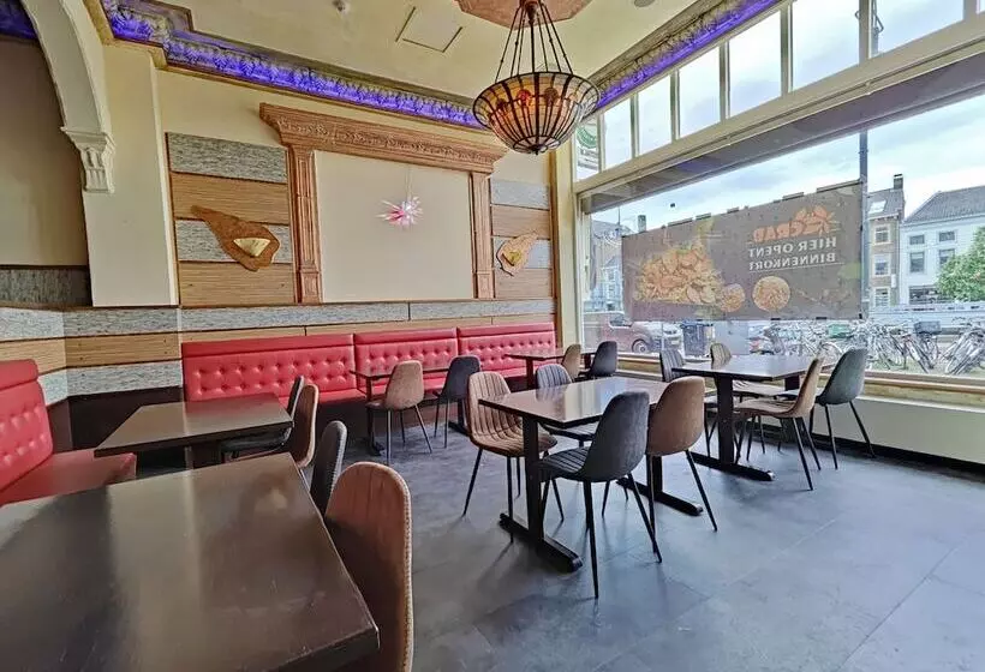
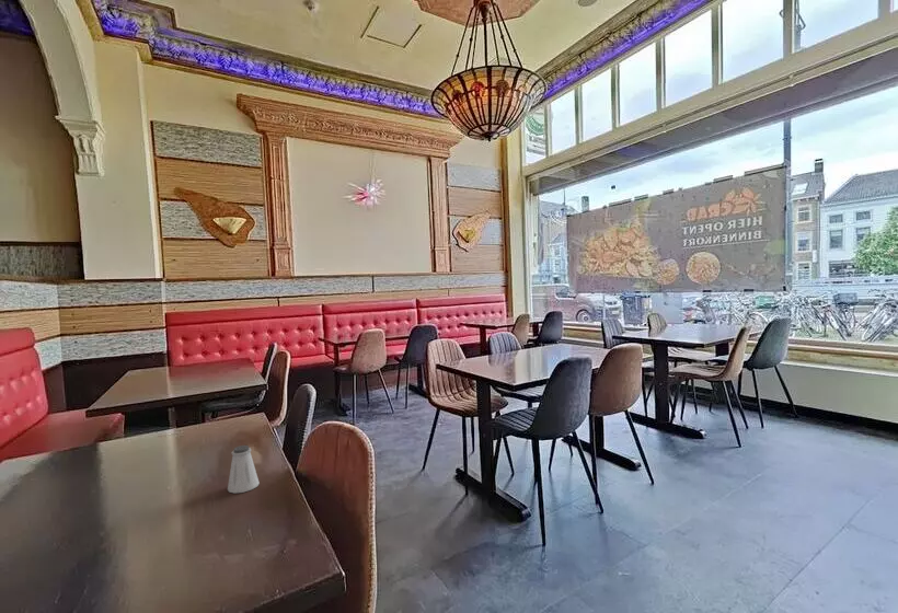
+ saltshaker (242, 466)
